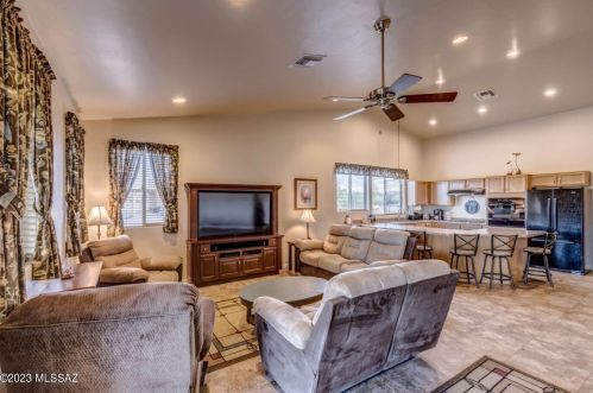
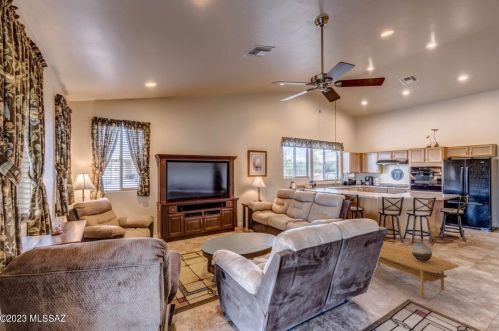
+ coffee table (397, 265)
+ decorative sphere (421, 252)
